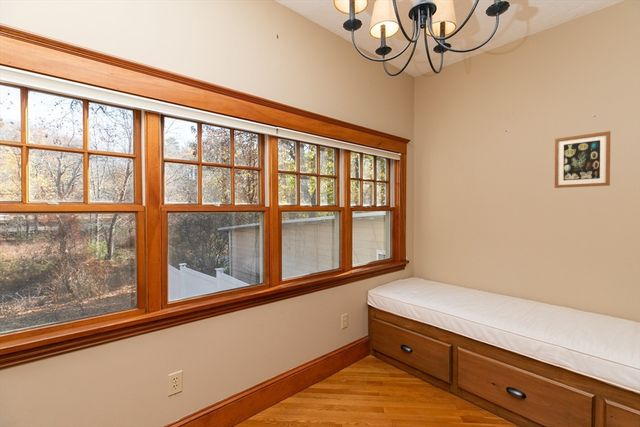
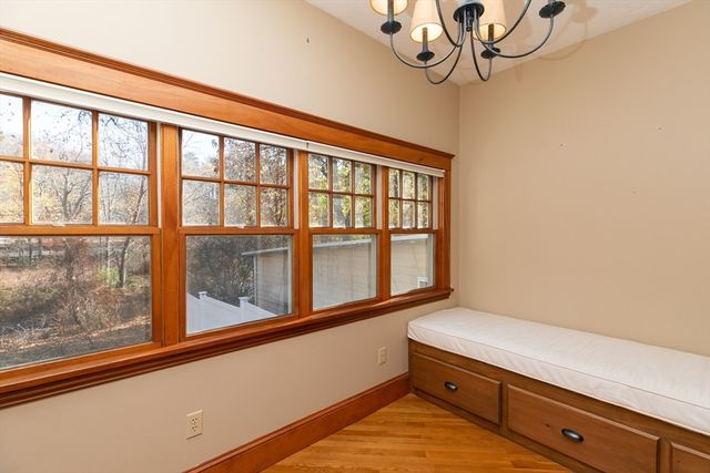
- wall art (581, 161)
